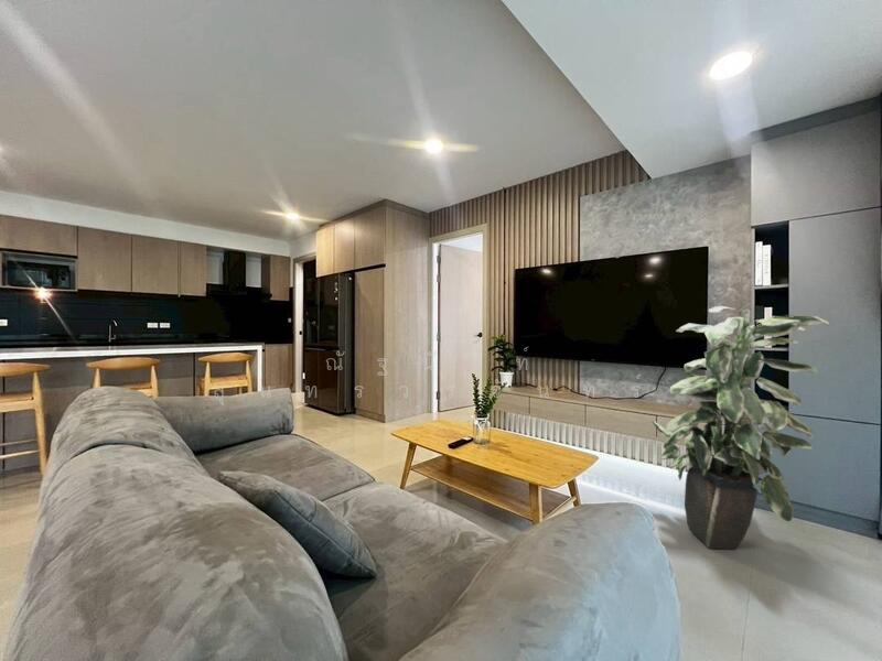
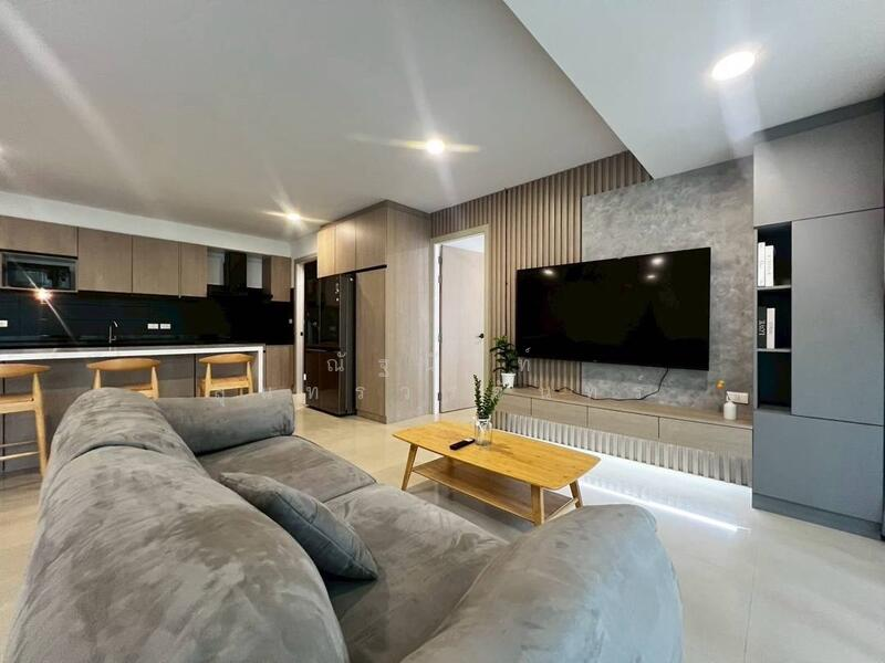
- indoor plant (730, 426)
